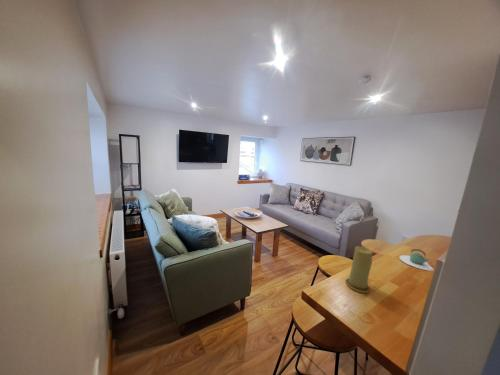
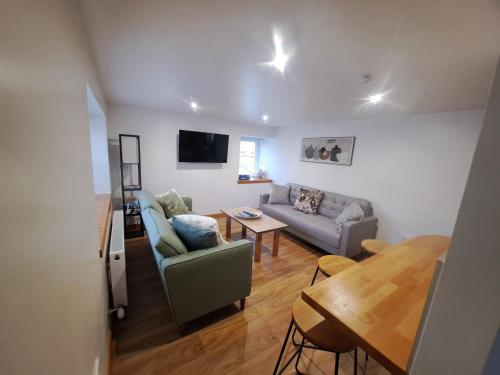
- candle (360, 267)
- teapot (417, 255)
